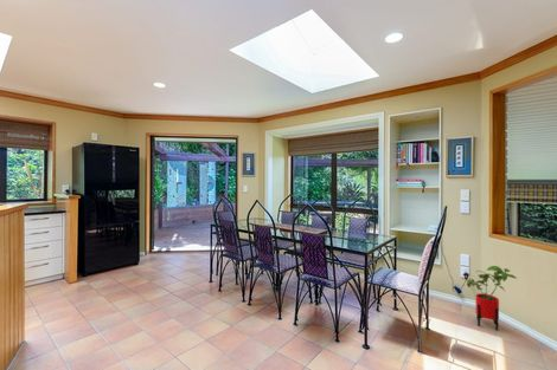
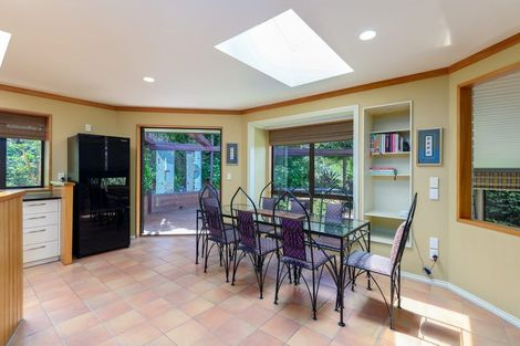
- house plant (488, 294)
